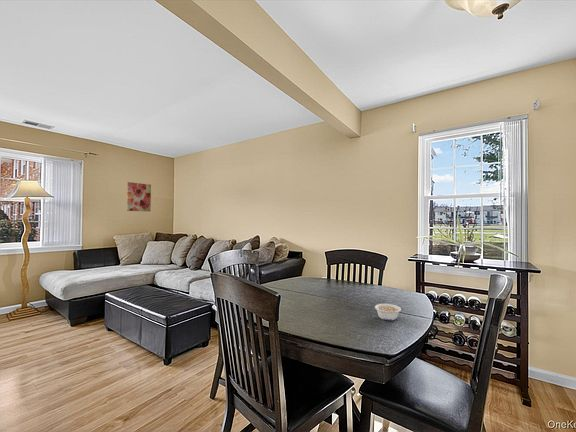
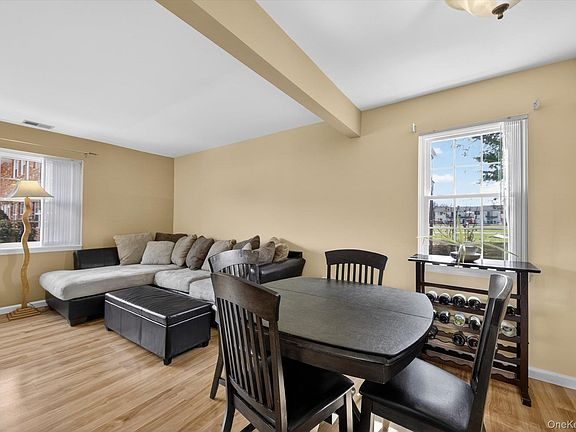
- legume (387, 311)
- wall art (139, 197)
